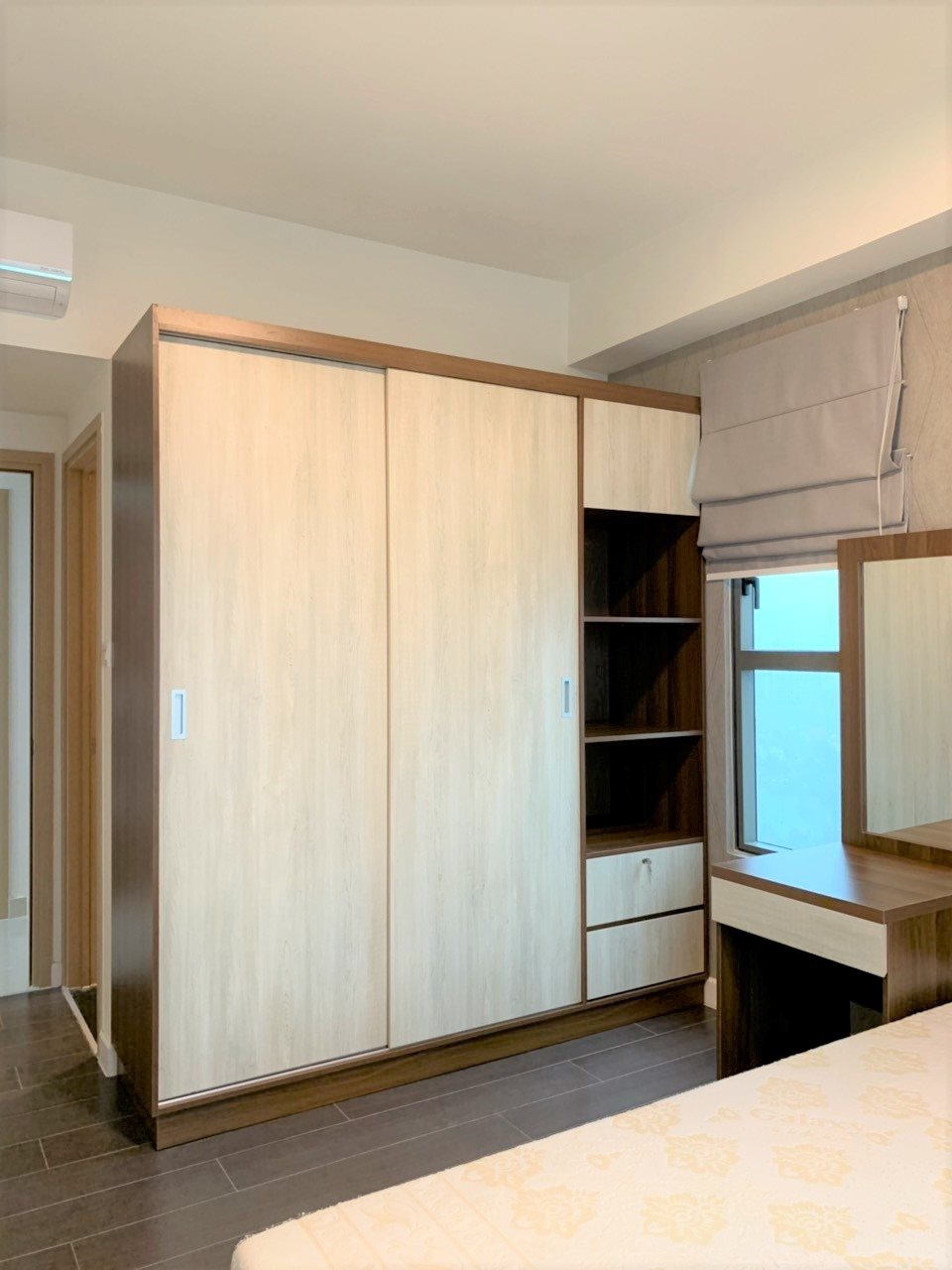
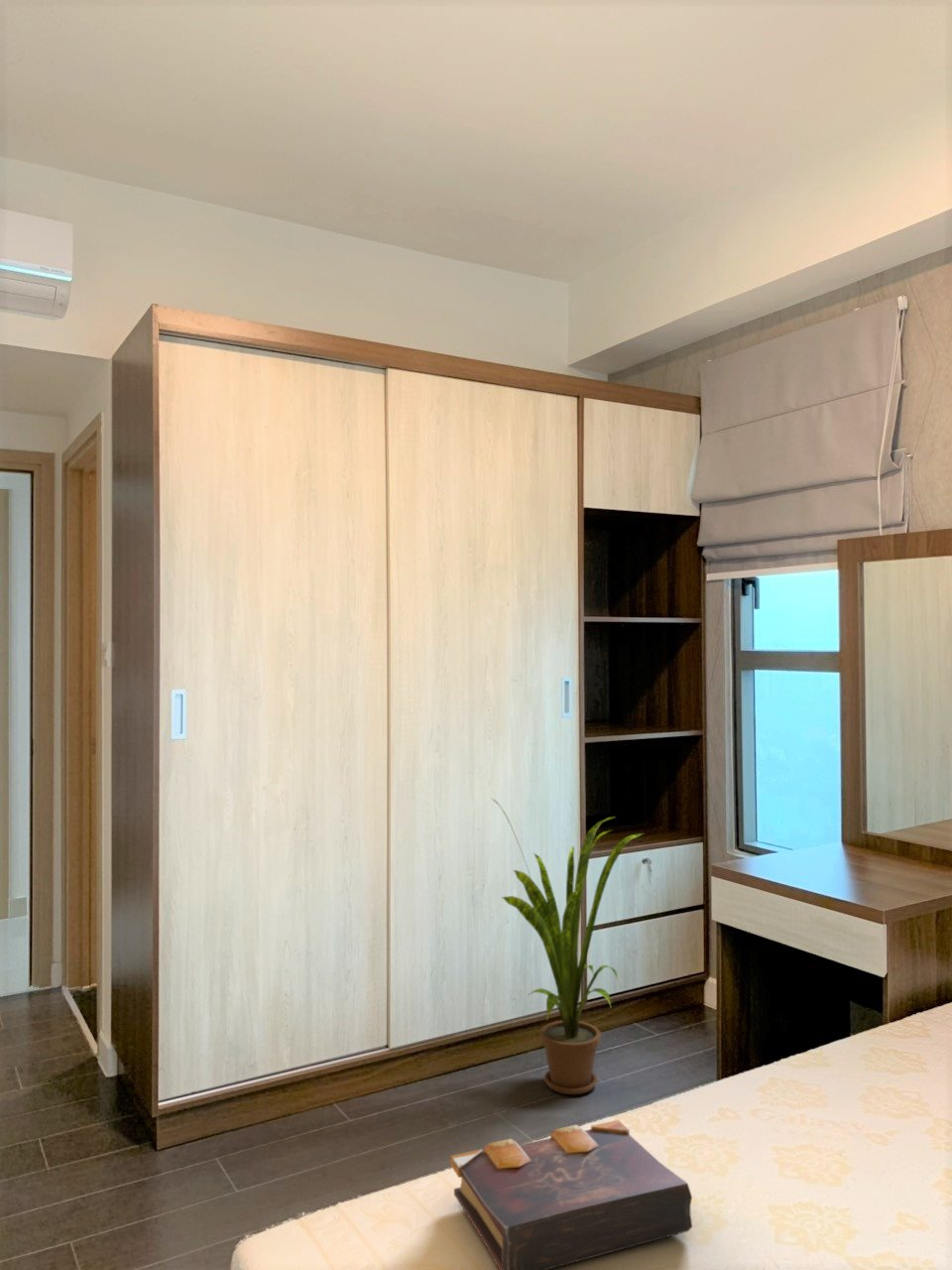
+ house plant (582, 947)
+ book (567, 1192)
